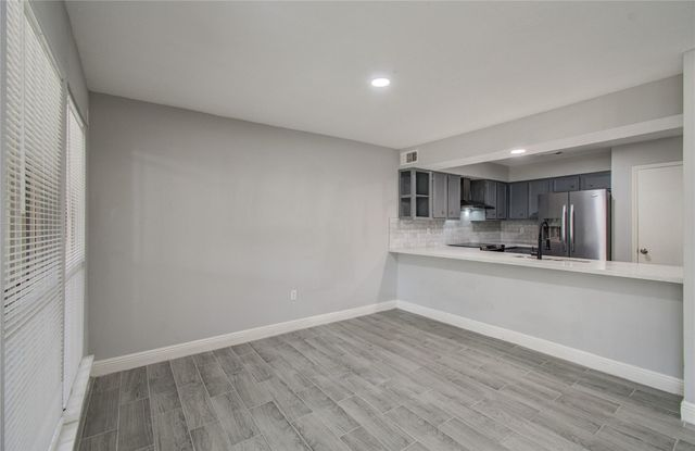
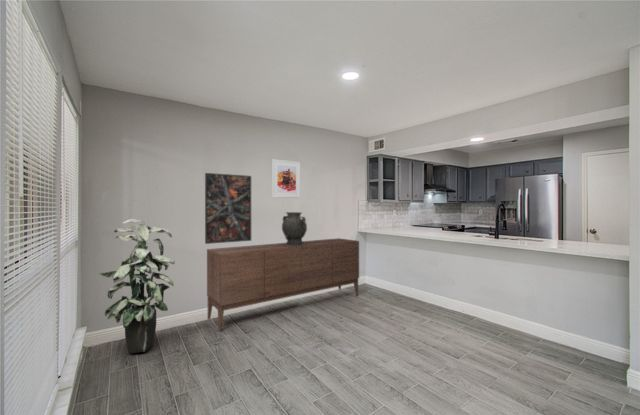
+ indoor plant (138, 283)
+ decorative urn (294, 228)
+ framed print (229, 208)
+ sideboard (291, 275)
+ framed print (286, 179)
